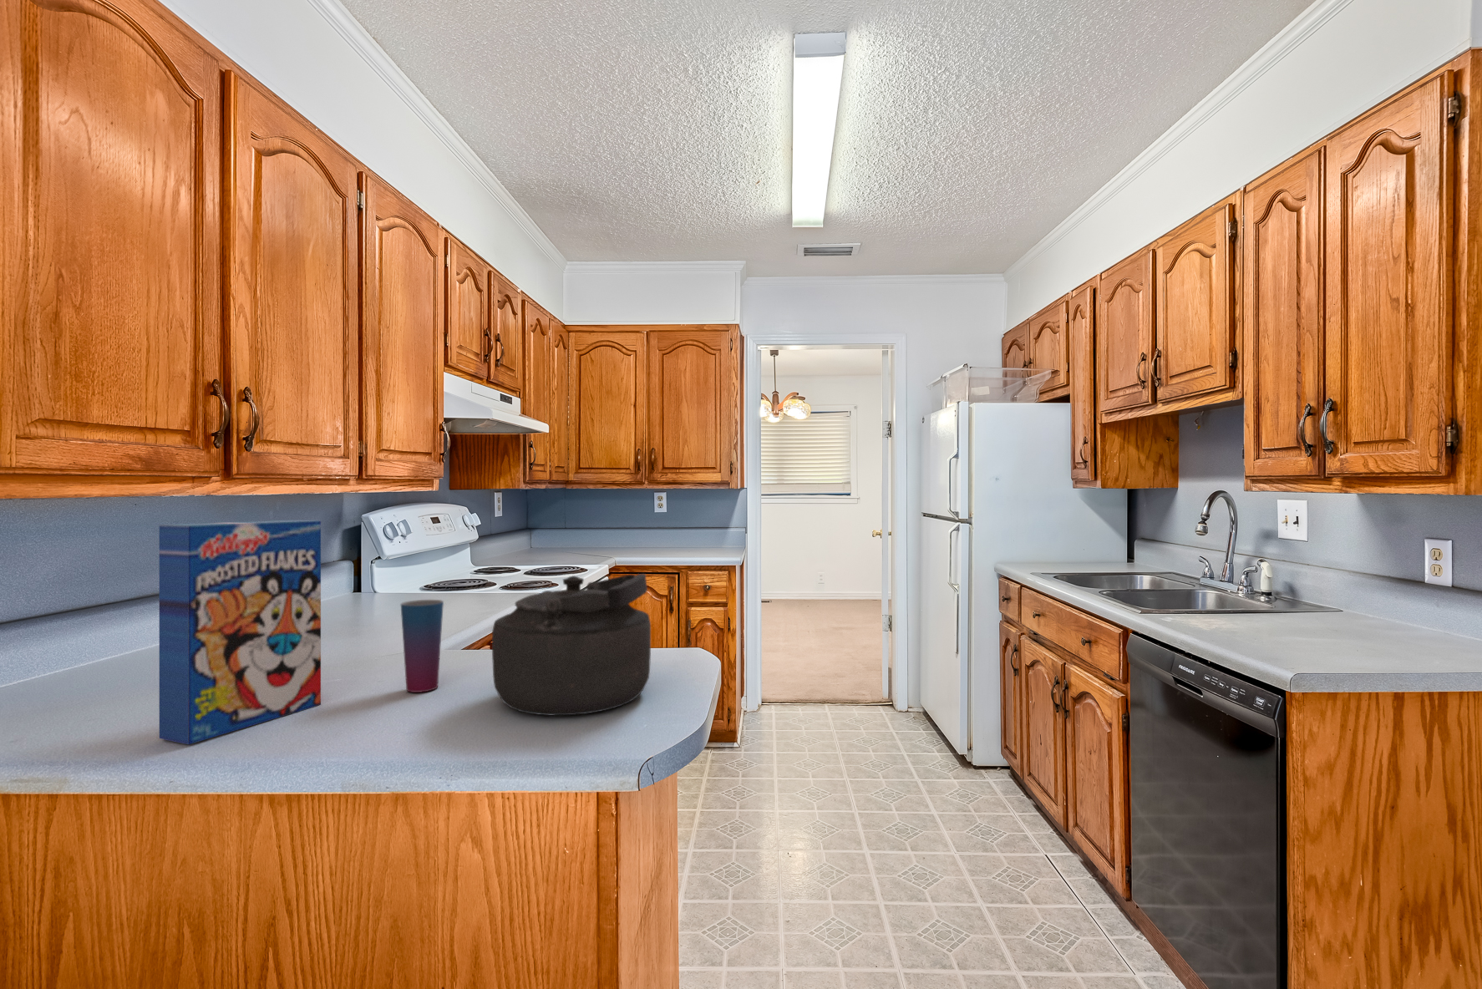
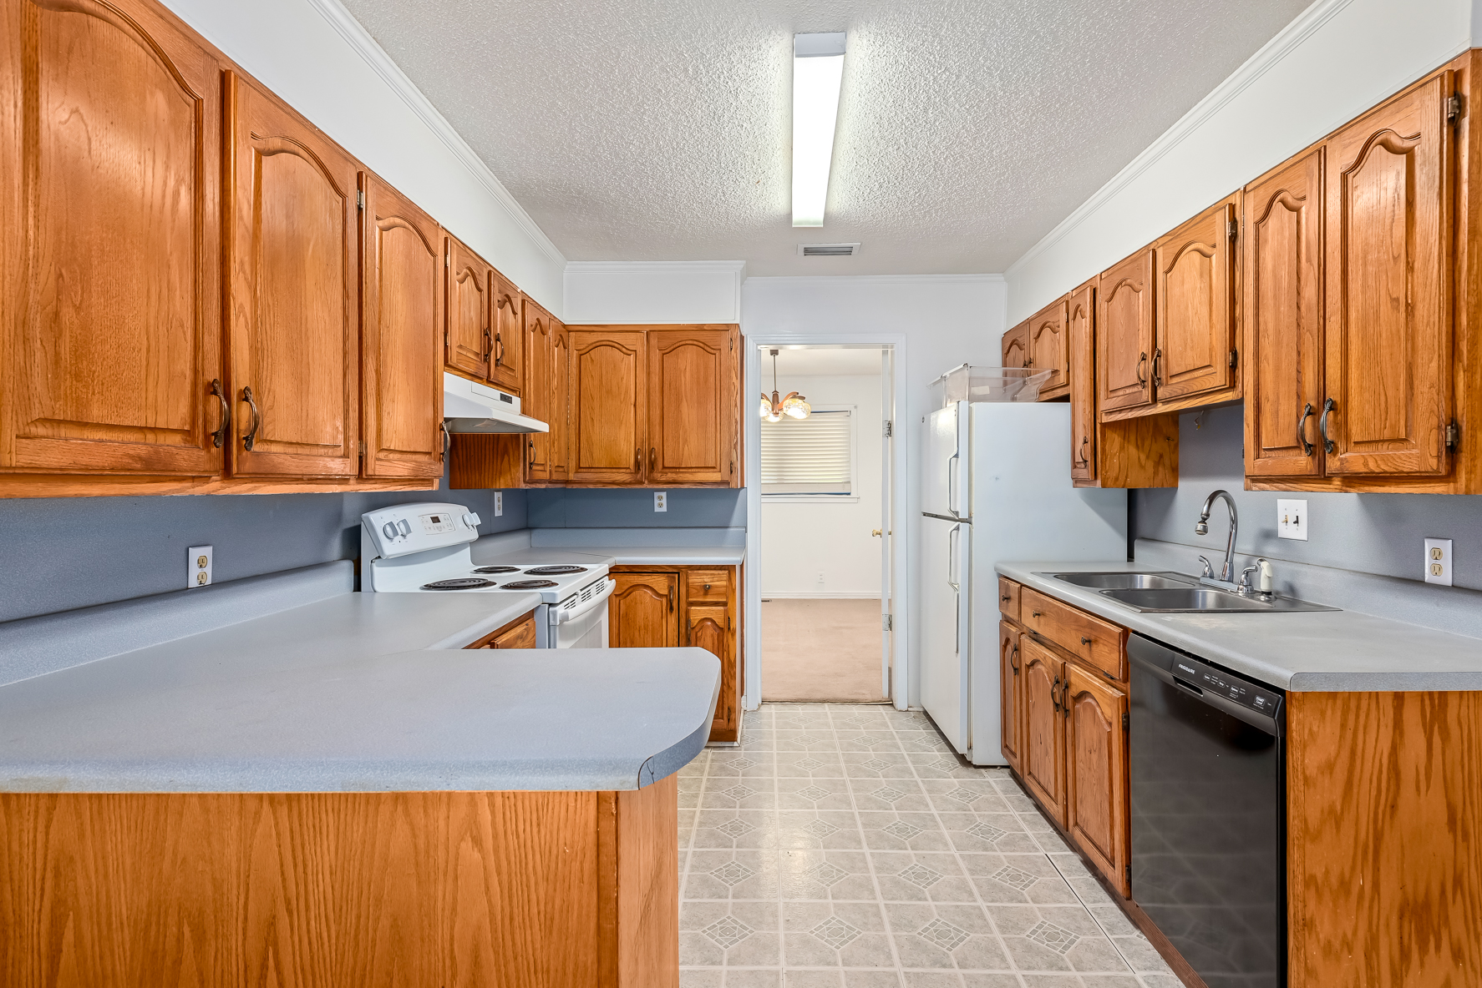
- kettle (577, 635)
- cup (422, 645)
- cereal box (246, 621)
